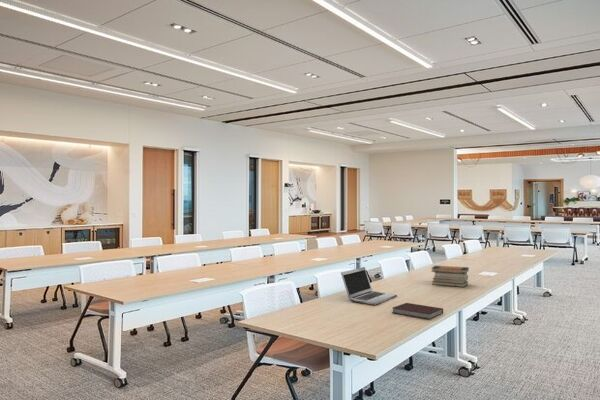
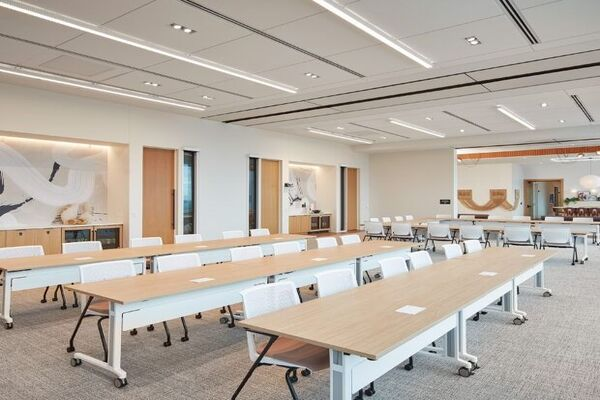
- notebook (417, 310)
- laptop (369, 284)
- book stack (450, 275)
